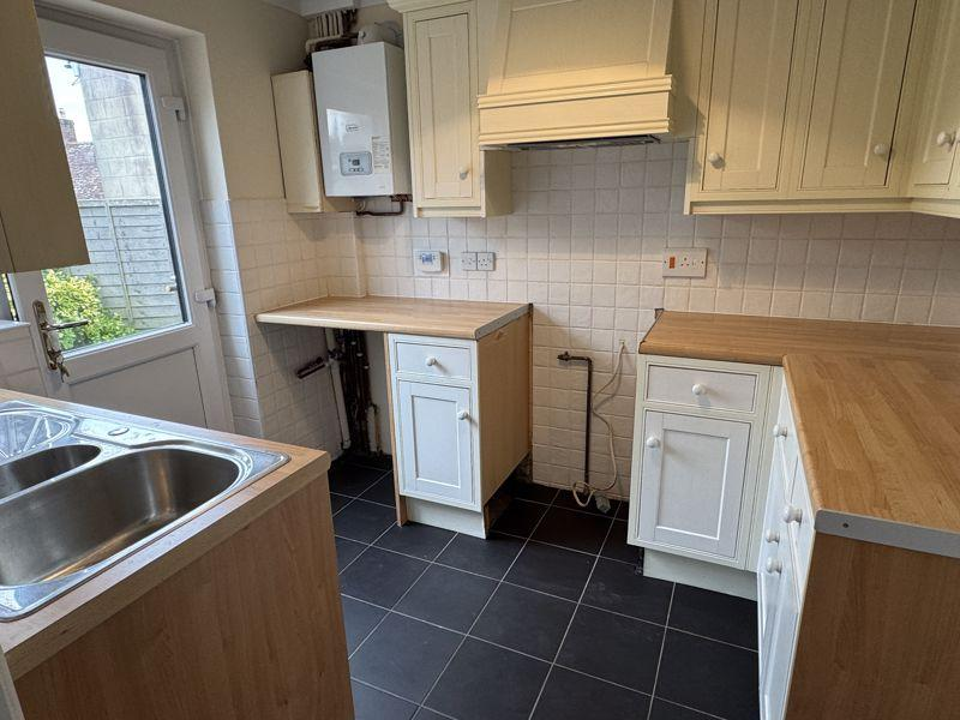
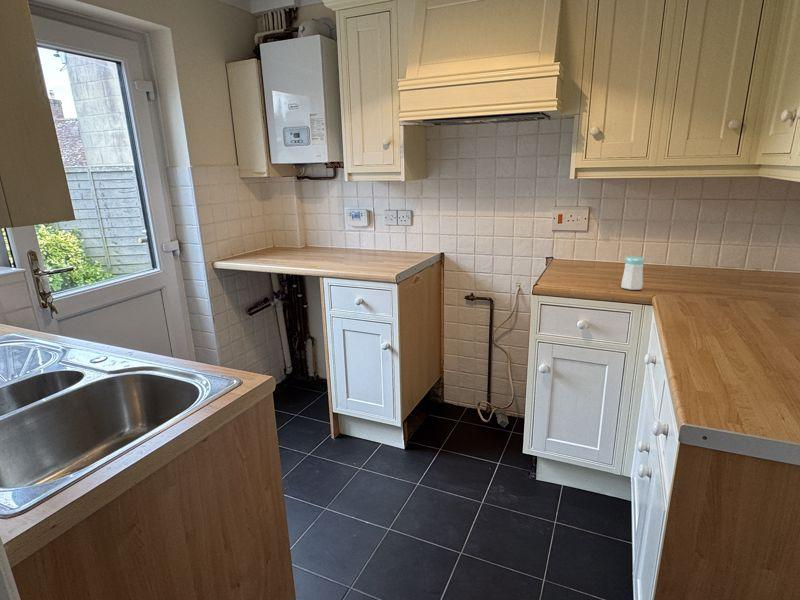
+ salt shaker (633, 272)
